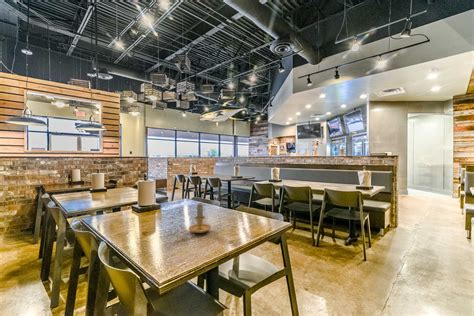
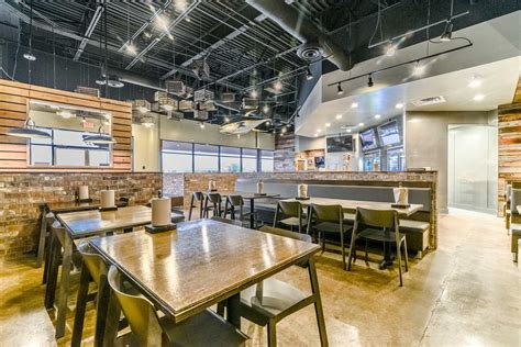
- candle (198, 217)
